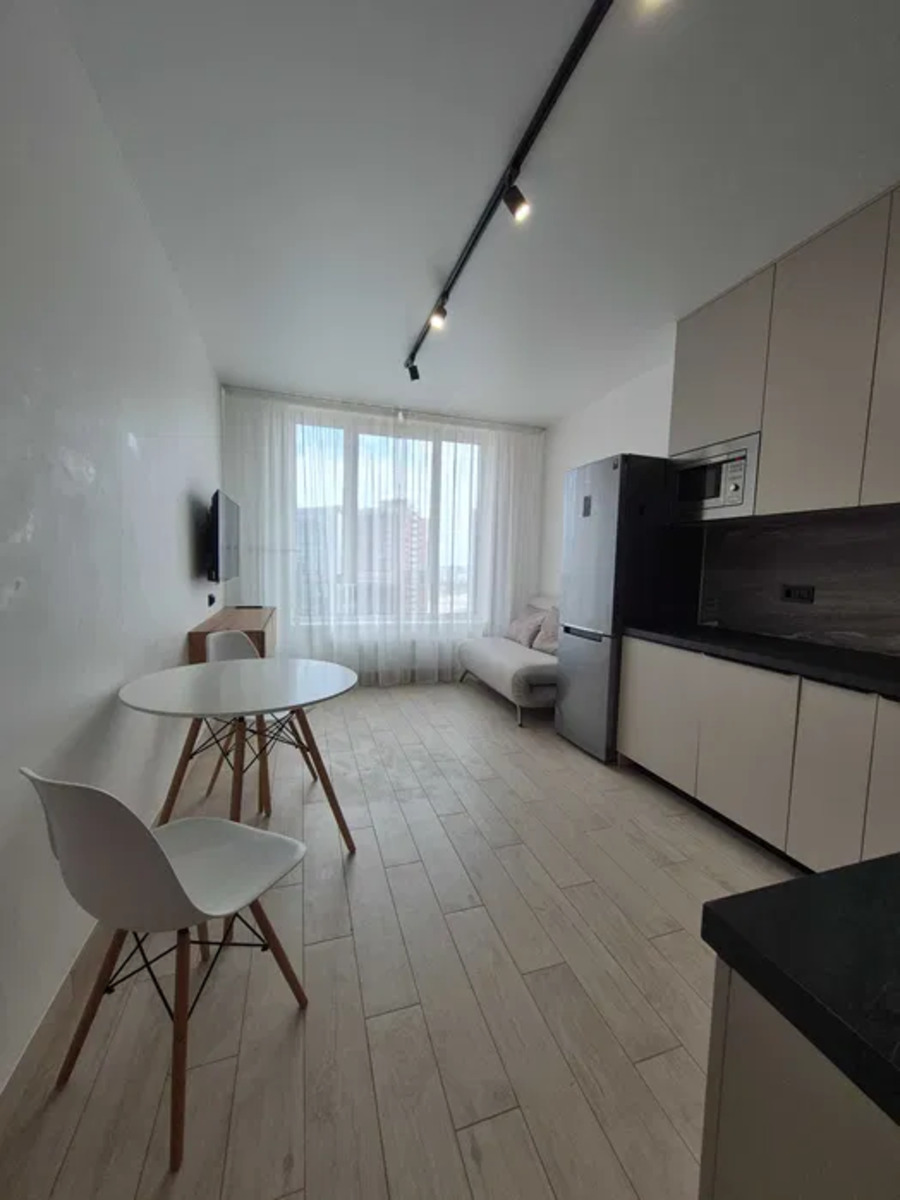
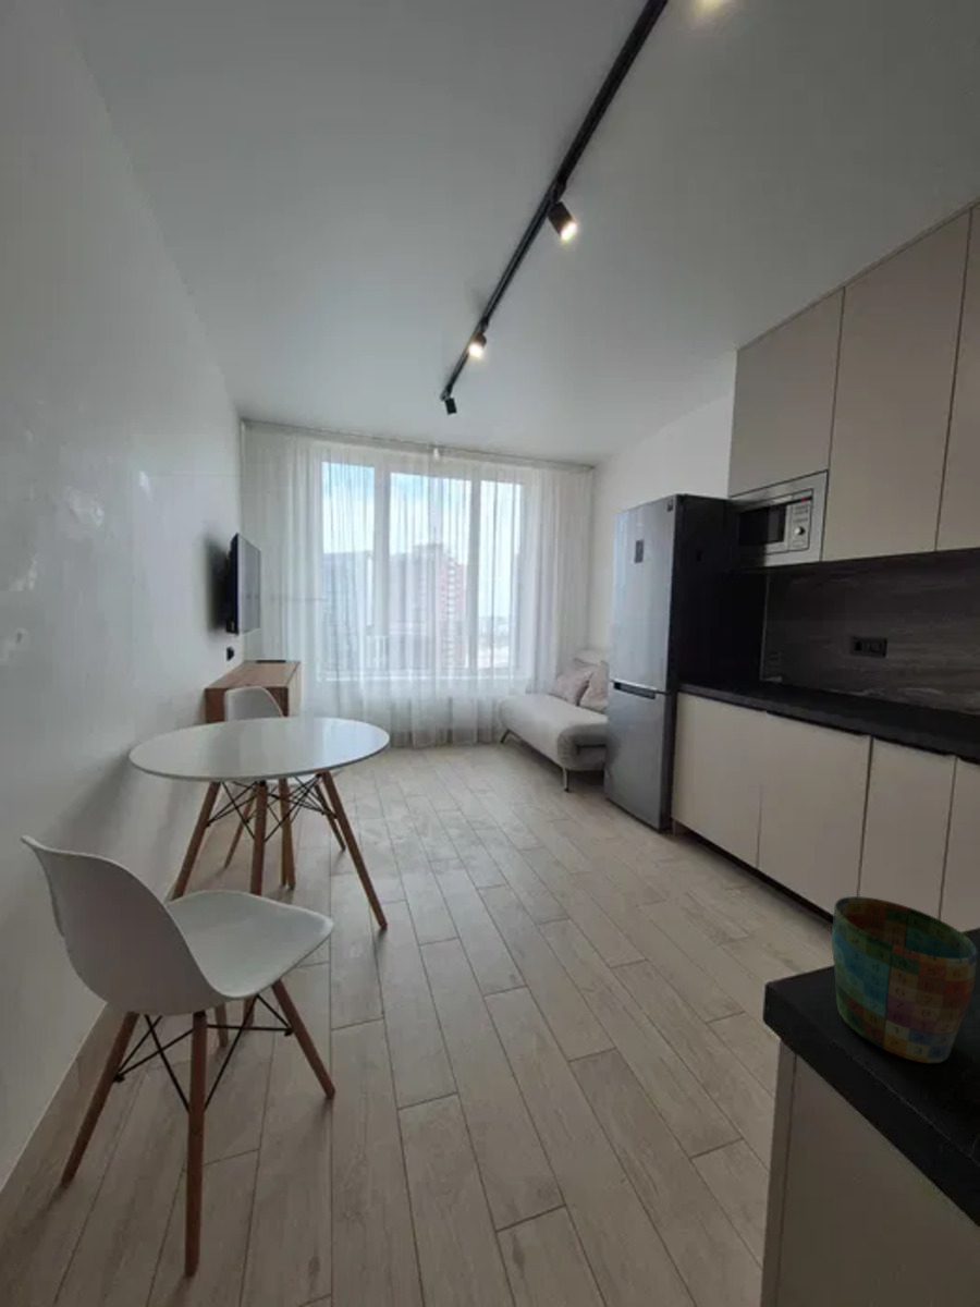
+ mug (898, 968)
